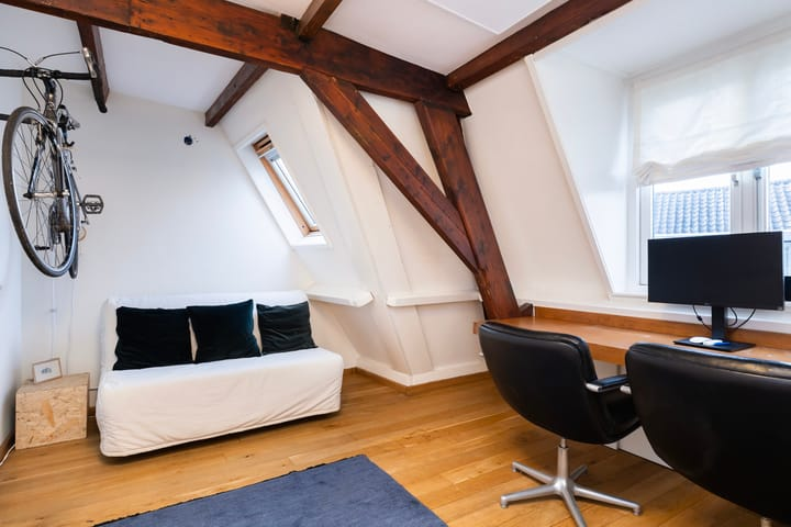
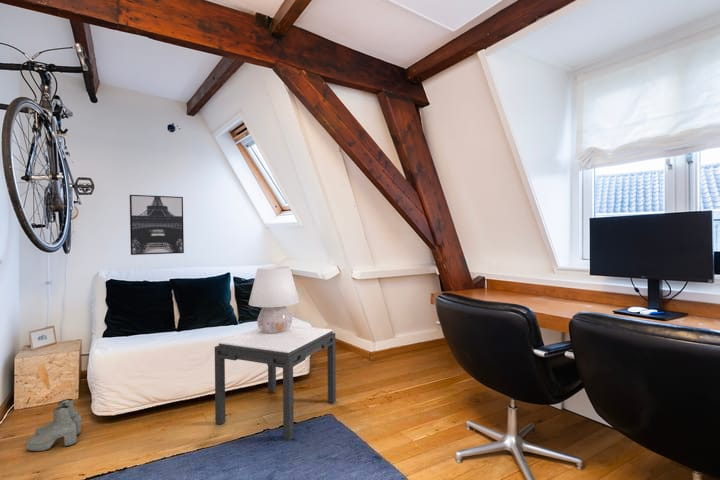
+ side table (275, 373)
+ boots (55, 423)
+ wall art (157, 225)
+ table lamp (274, 299)
